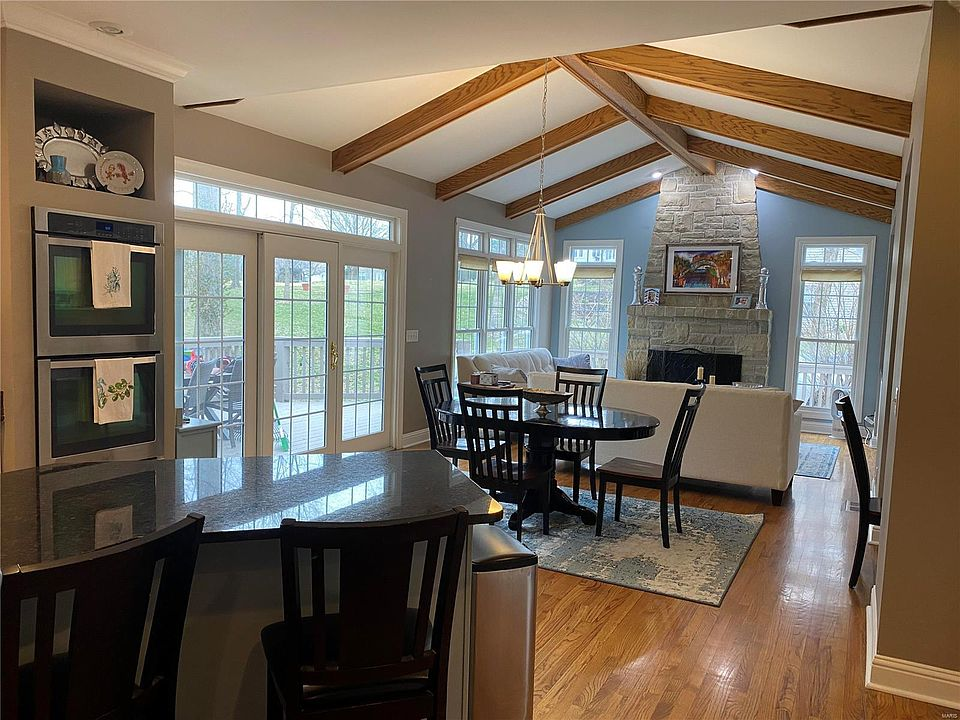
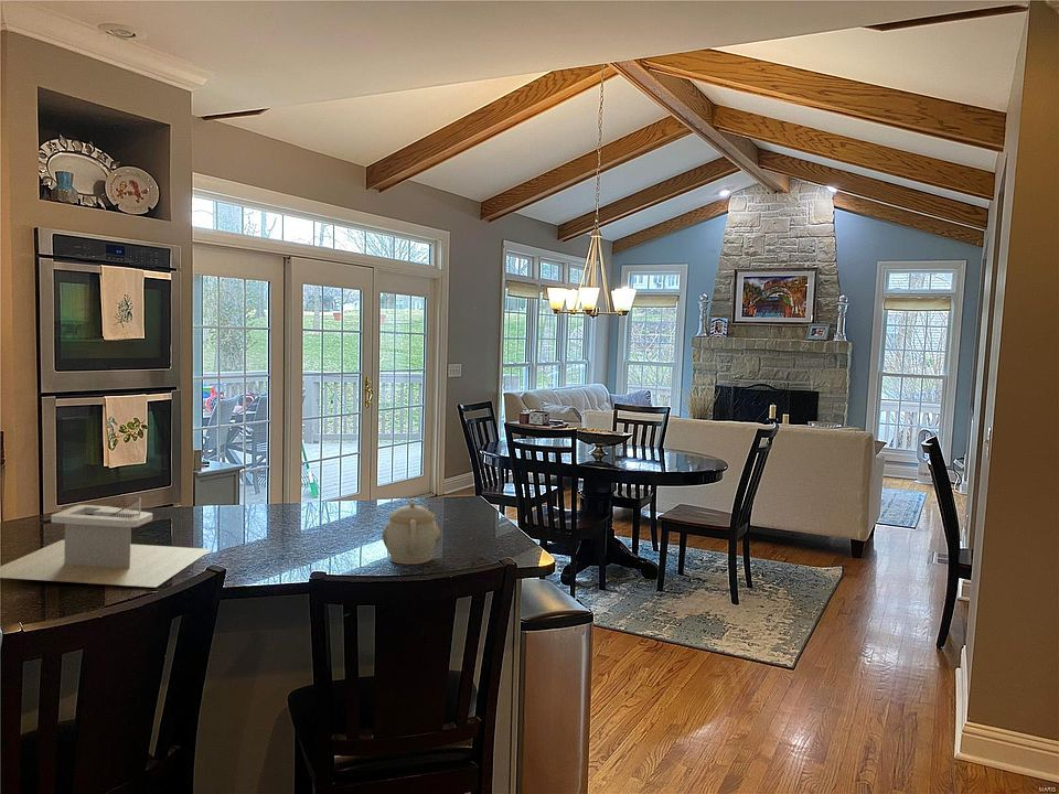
+ teapot (411, 530)
+ architectural model (105, 530)
